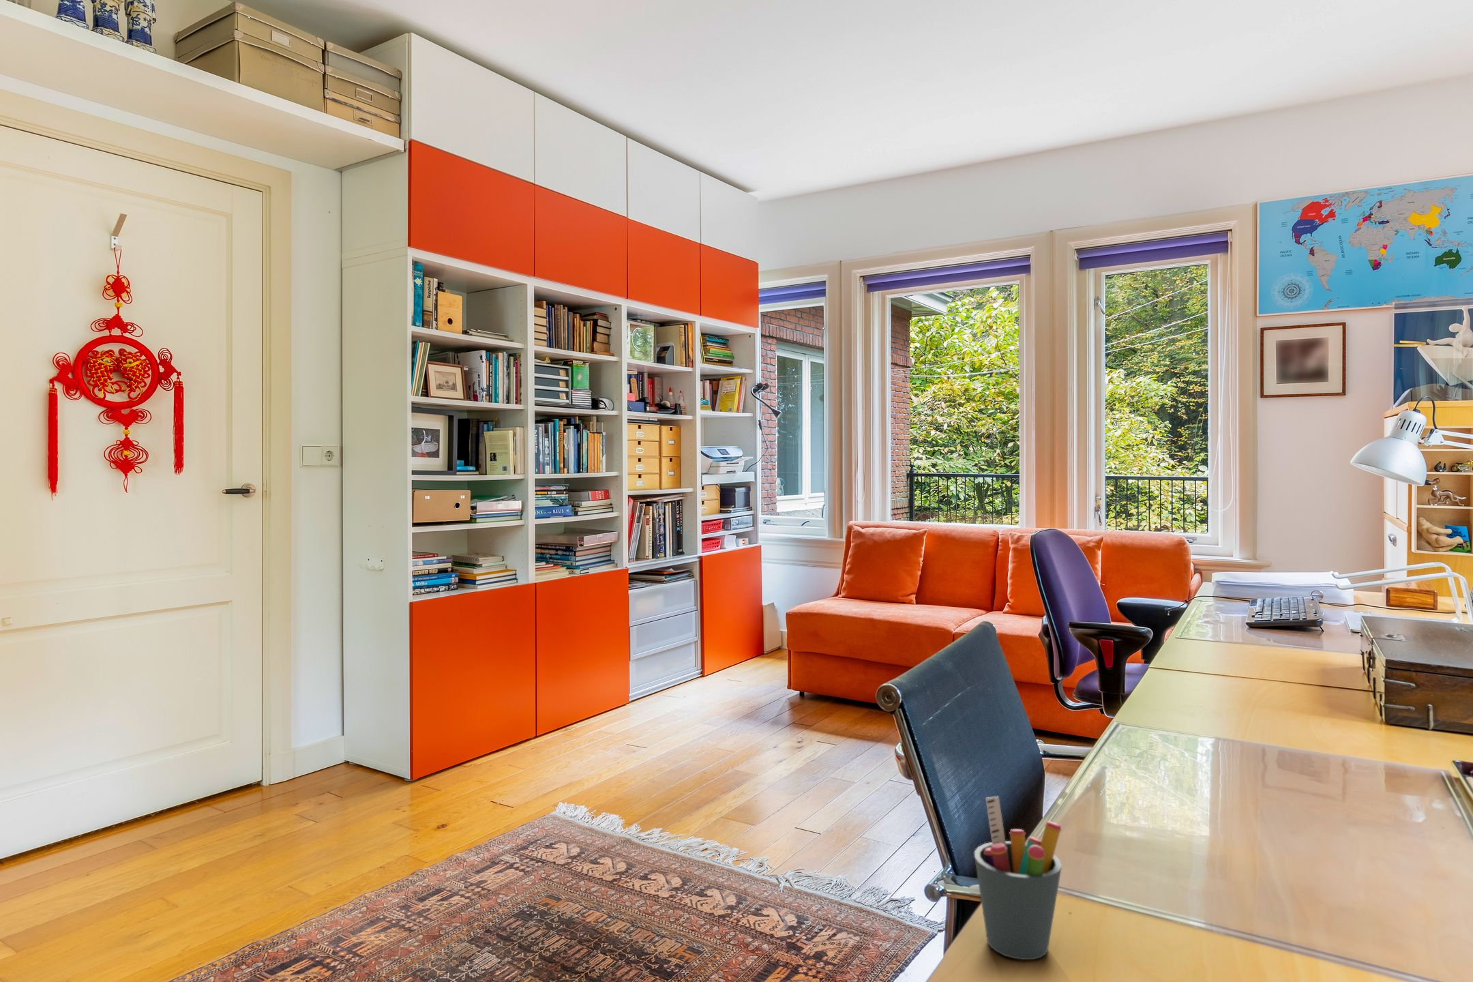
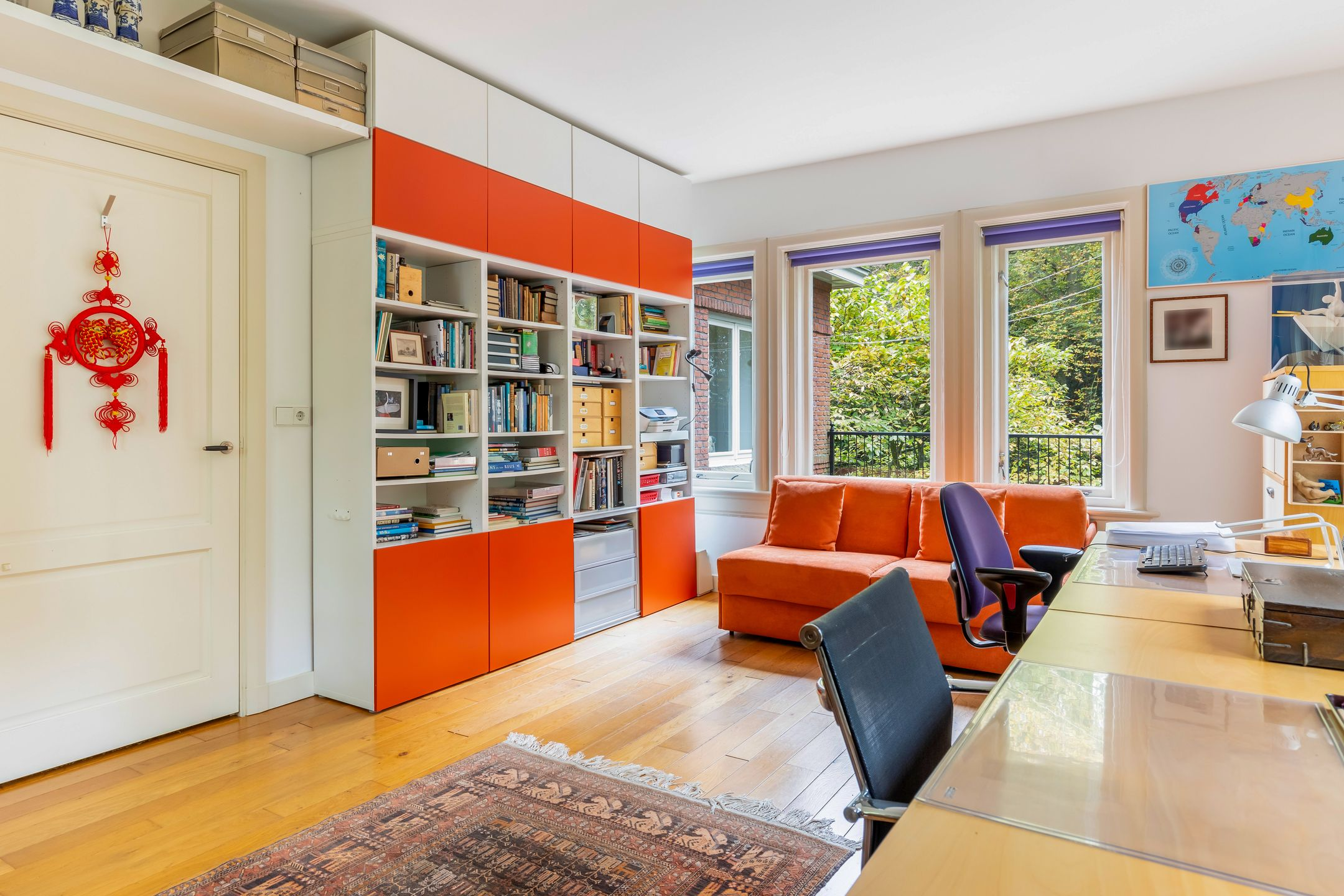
- pen holder (1018, 878)
